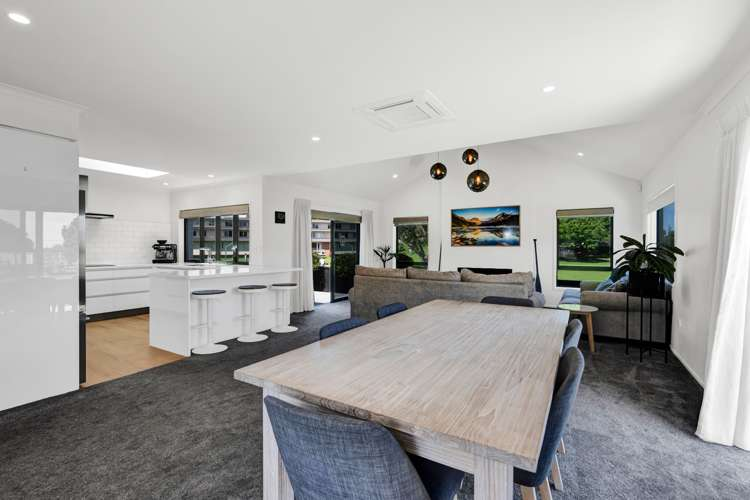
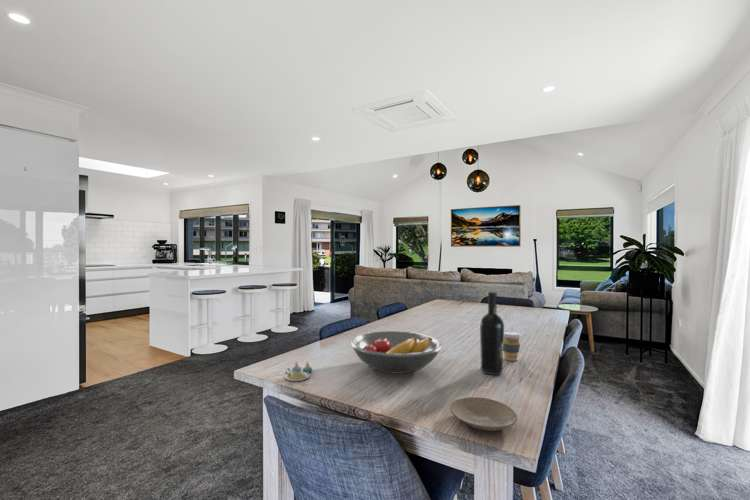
+ plate (482, 415)
+ salt and pepper shaker set (298, 370)
+ fruit bowl (395, 350)
+ wine bottle (491, 331)
+ coffee cup (510, 345)
